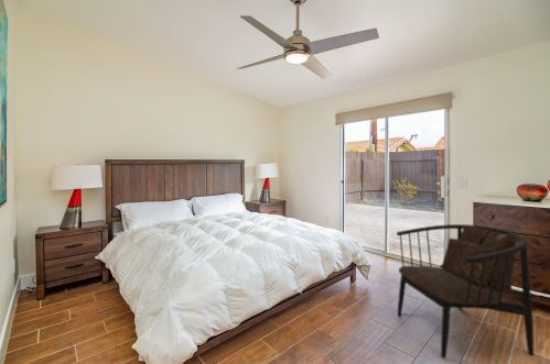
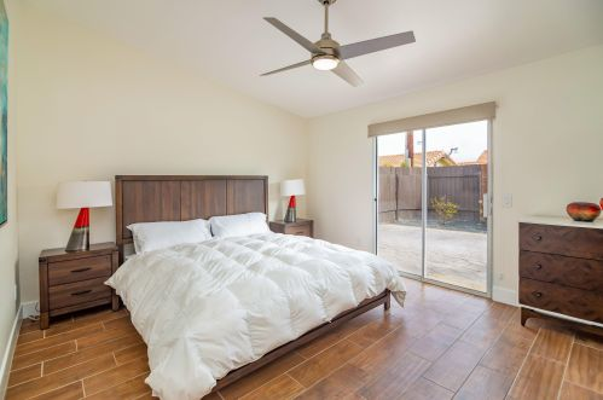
- armchair (457, 280)
